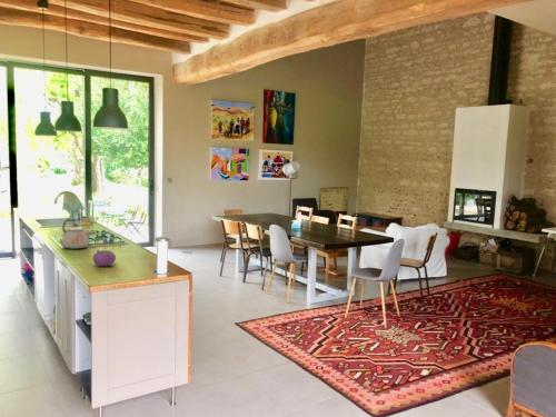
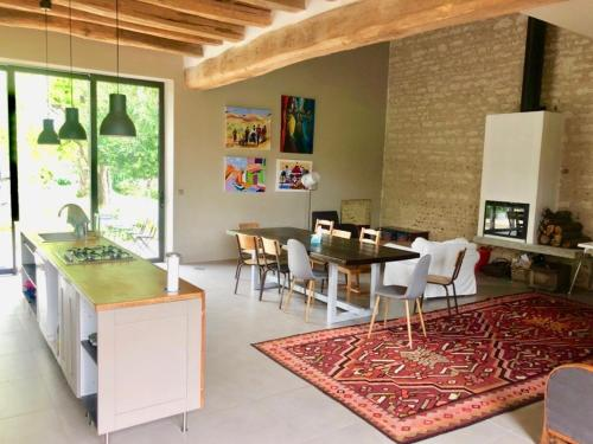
- kettle (76, 232)
- teapot (103, 258)
